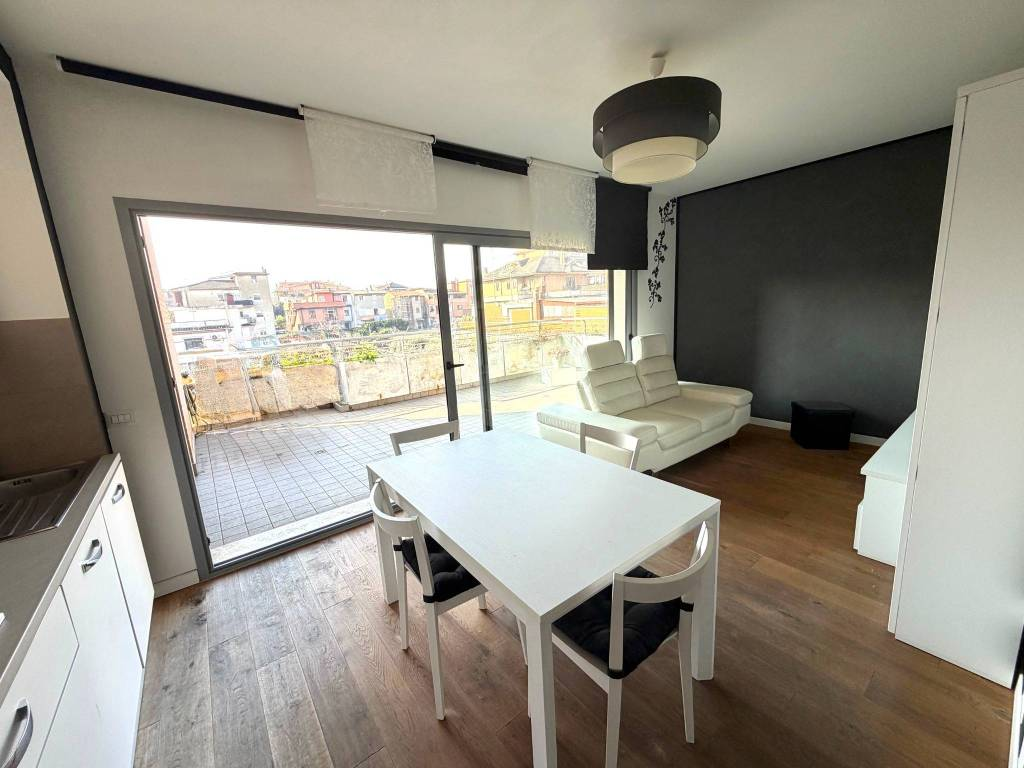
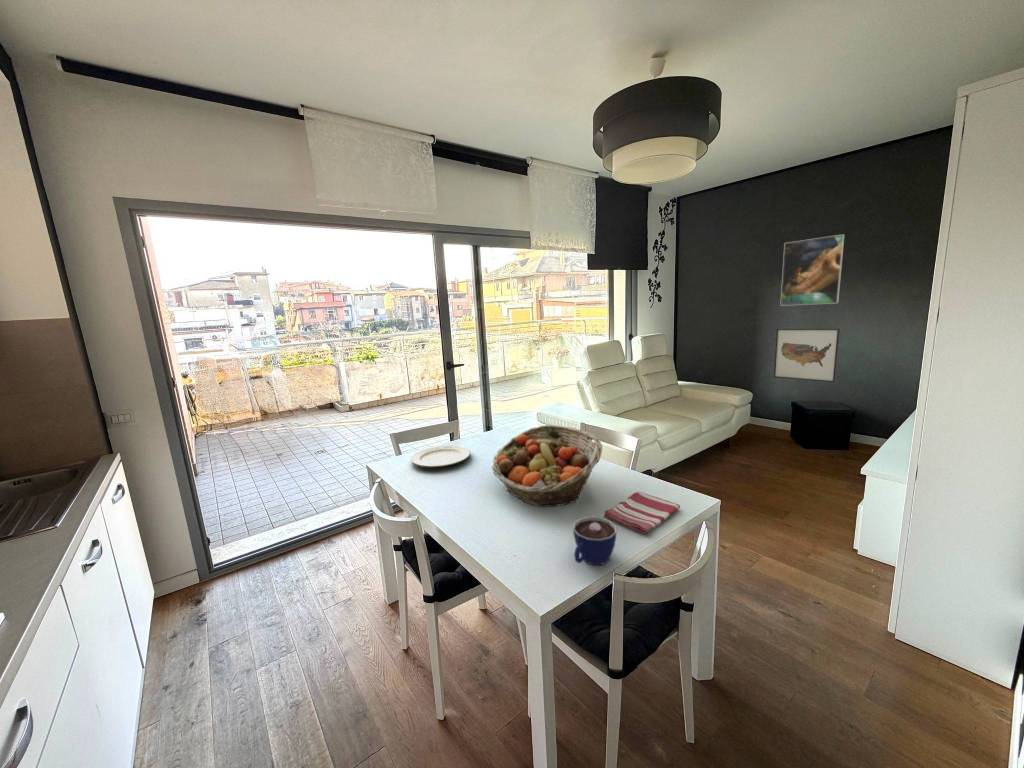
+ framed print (810, 272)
+ dish towel (642, 510)
+ fruit basket (545, 462)
+ chinaware (441, 457)
+ cup (591, 545)
+ wall art (804, 354)
